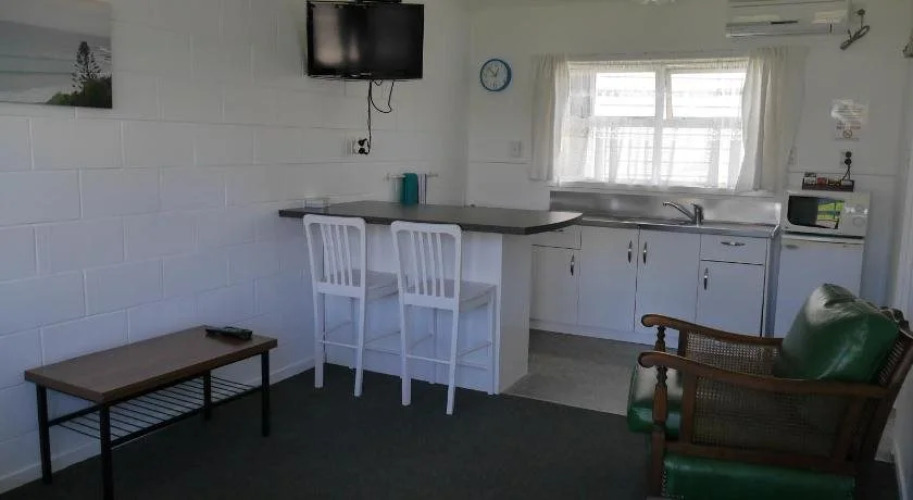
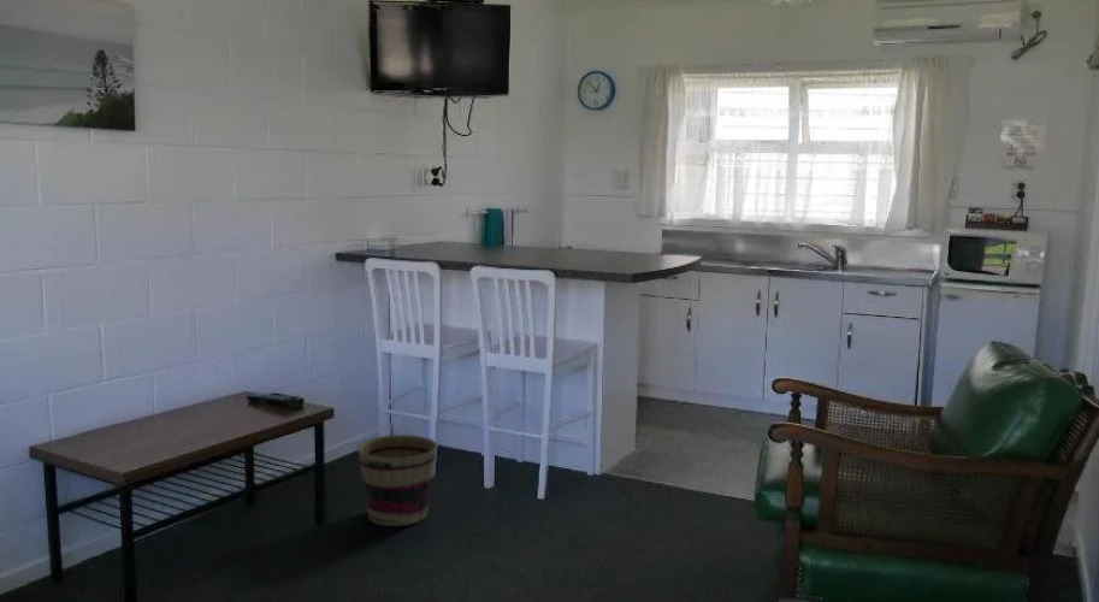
+ basket (397, 480)
